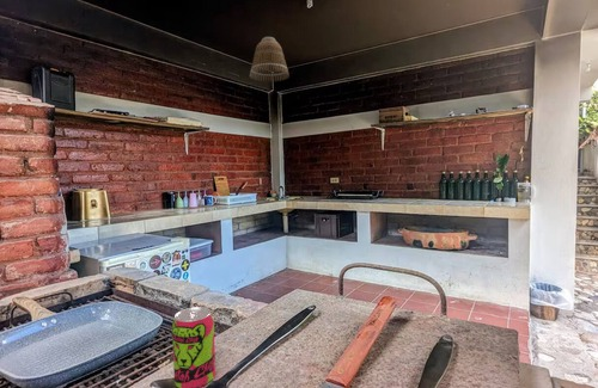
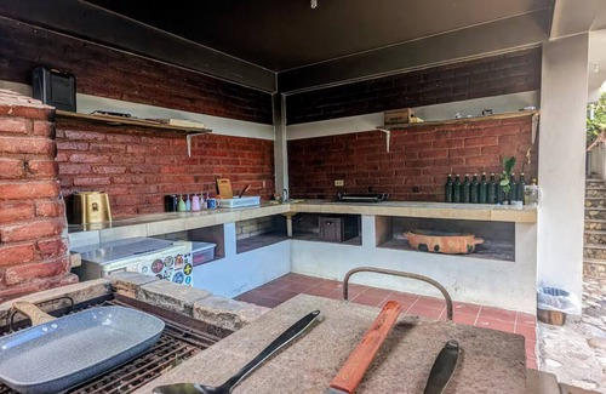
- lamp shade (269, 57)
- beverage can (194, 347)
